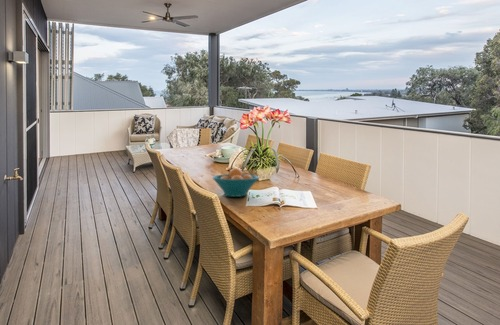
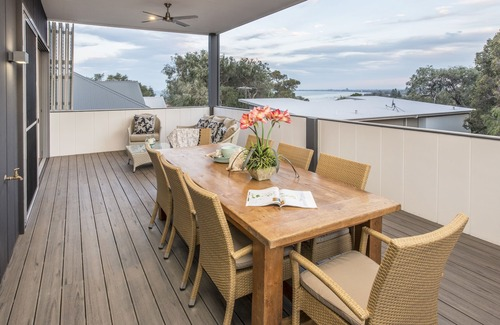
- fruit bowl (235, 181)
